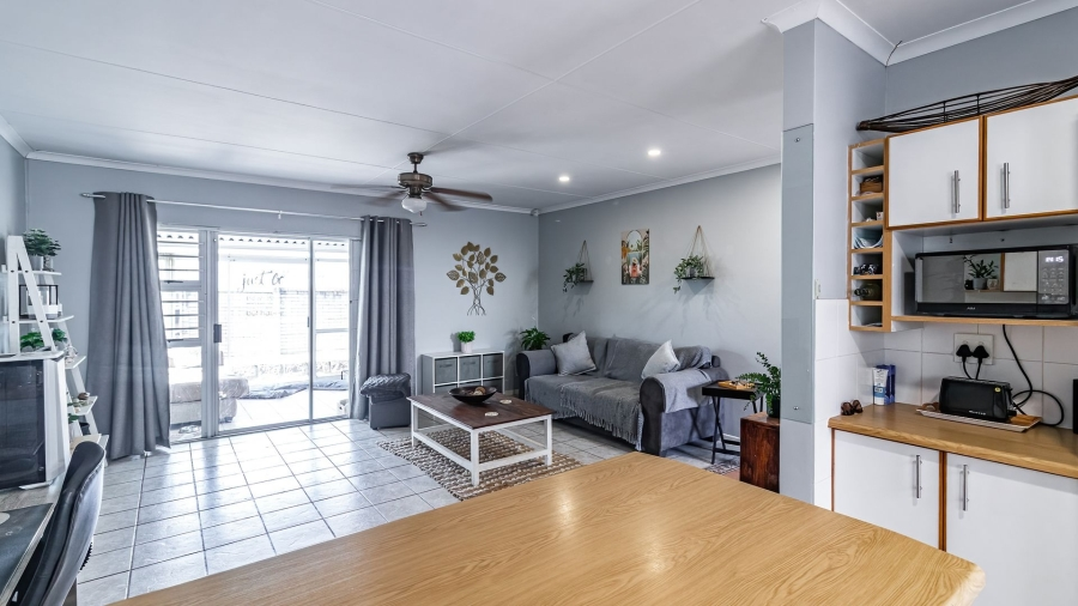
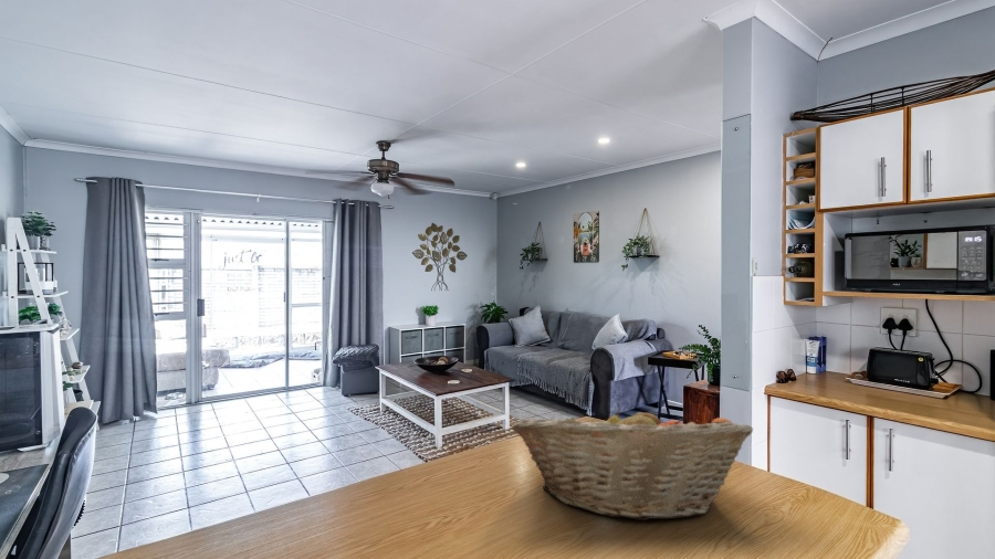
+ fruit basket (626, 446)
